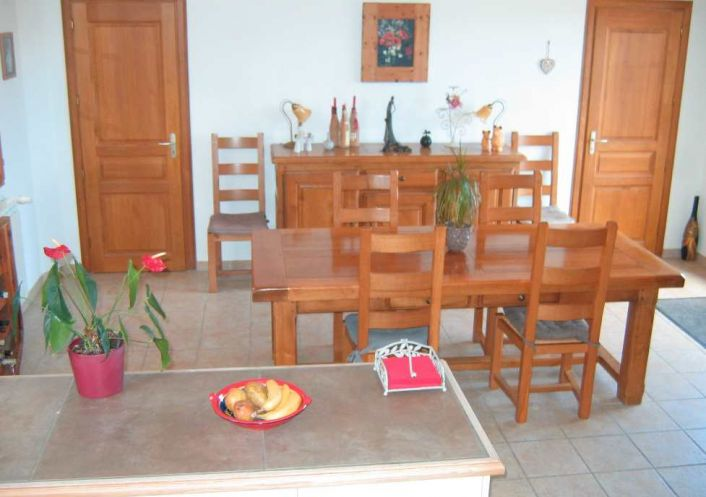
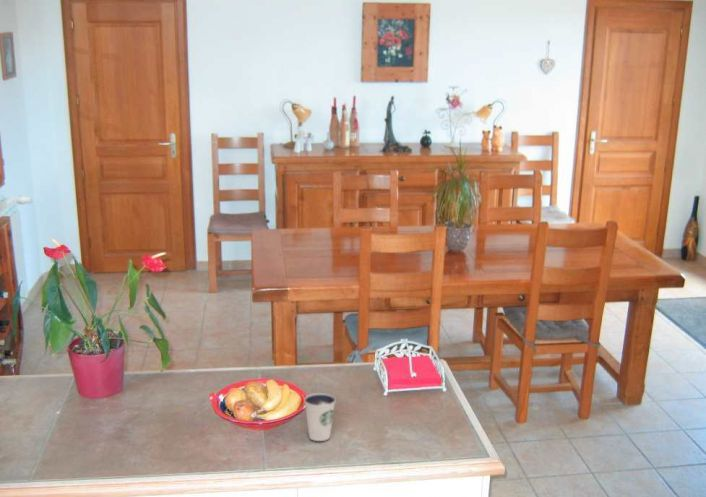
+ dixie cup (319, 418)
